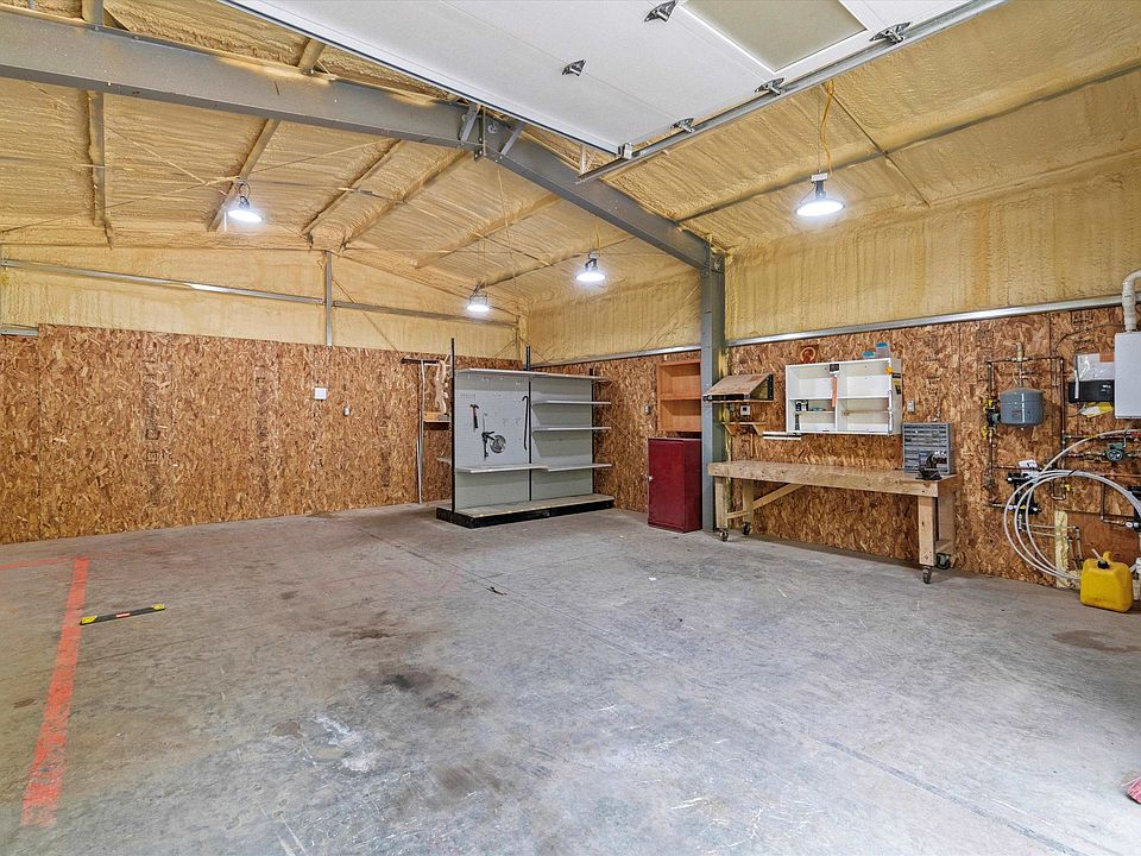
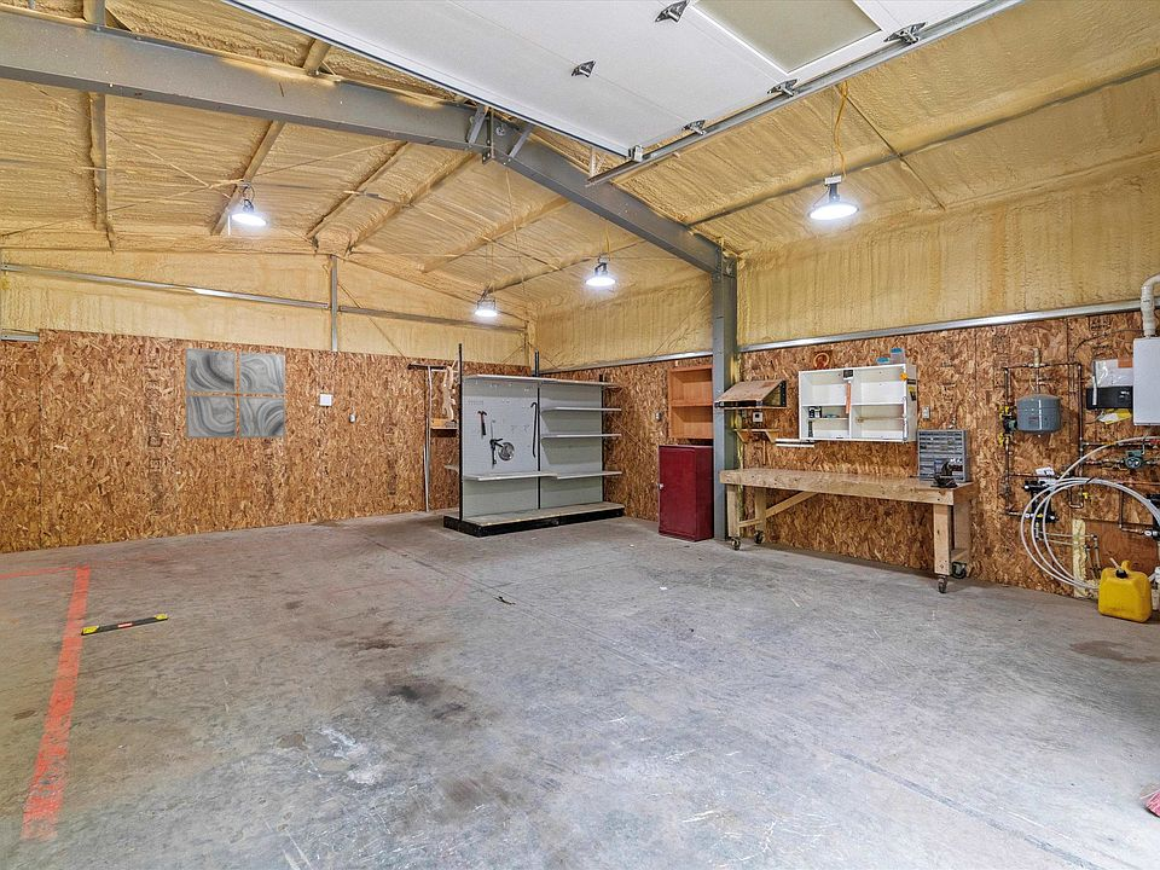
+ wall art (236, 393)
